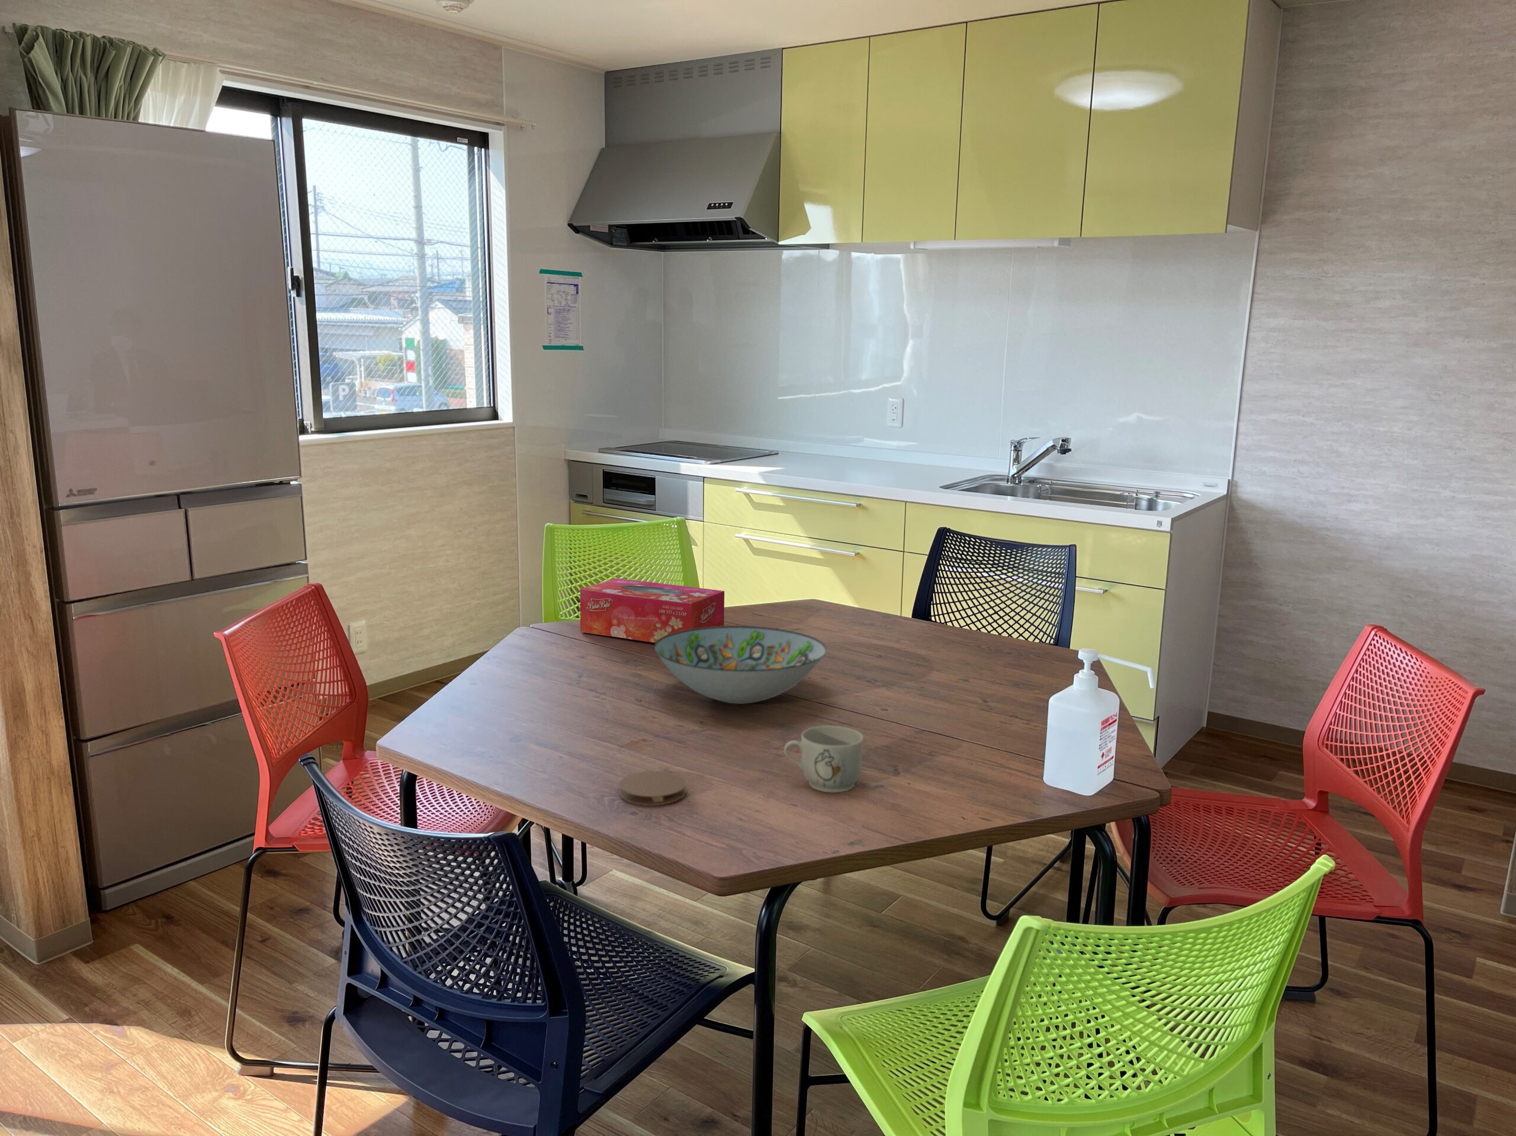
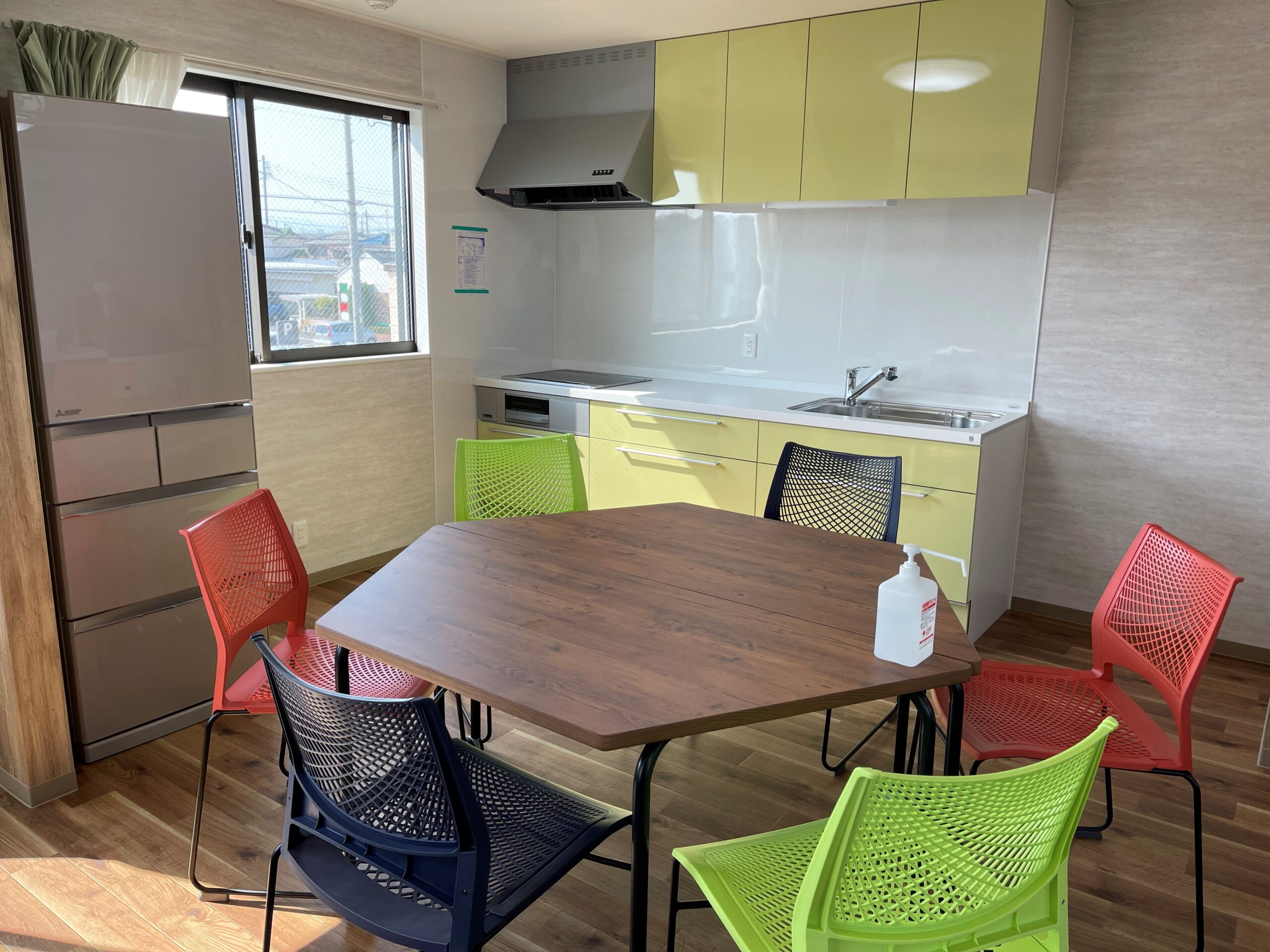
- coaster (653, 788)
- mug (822, 759)
- decorative bowl (740, 672)
- tissue box (652, 611)
